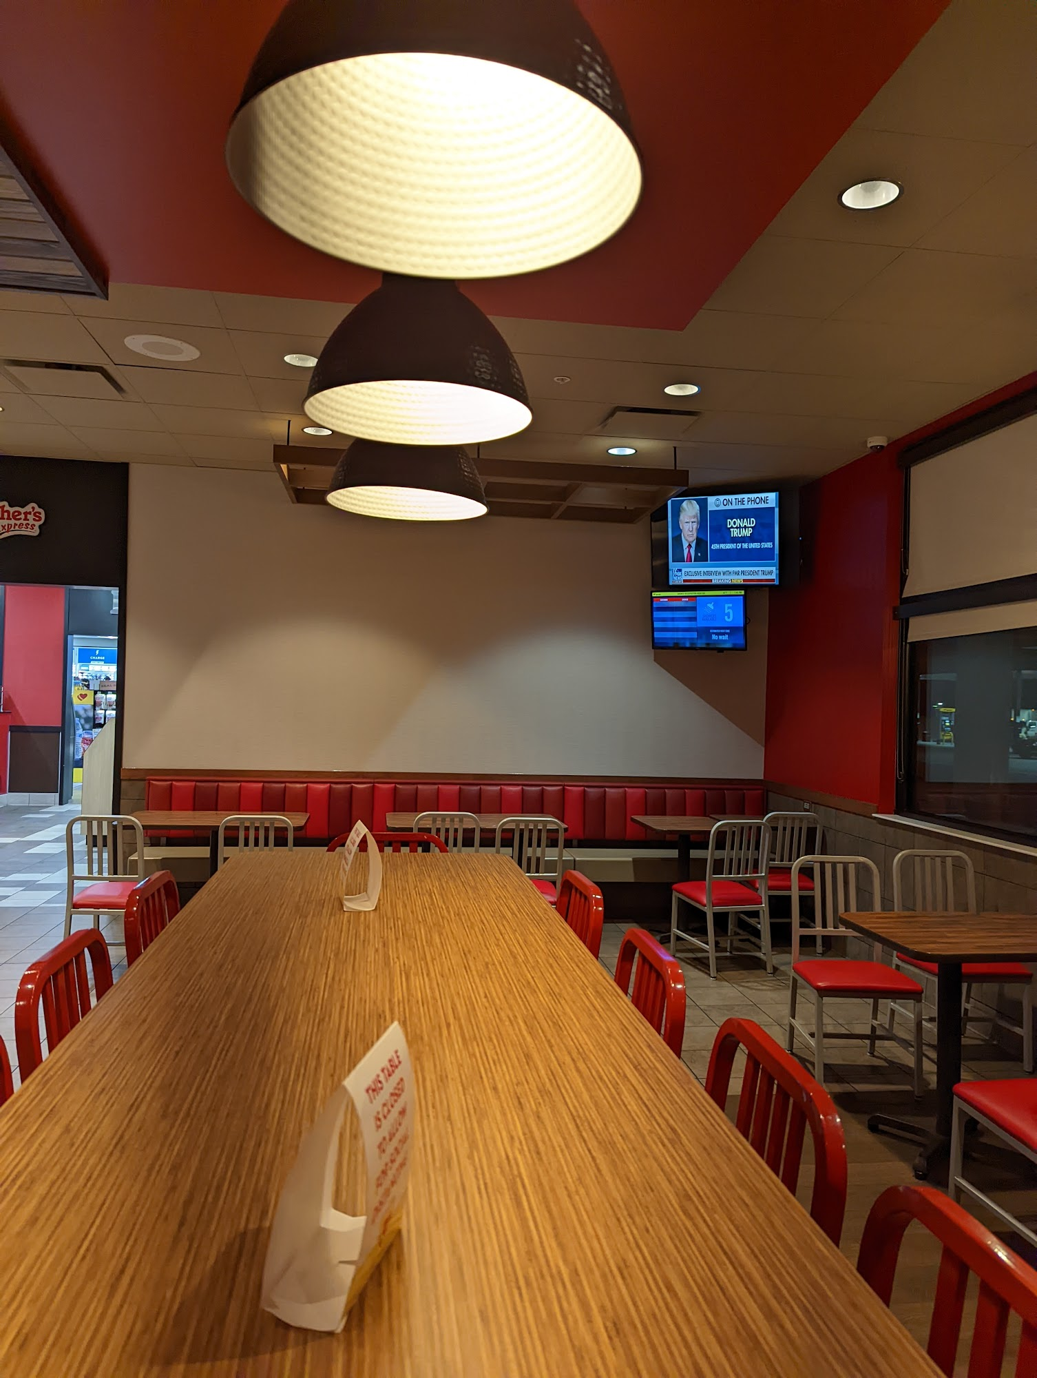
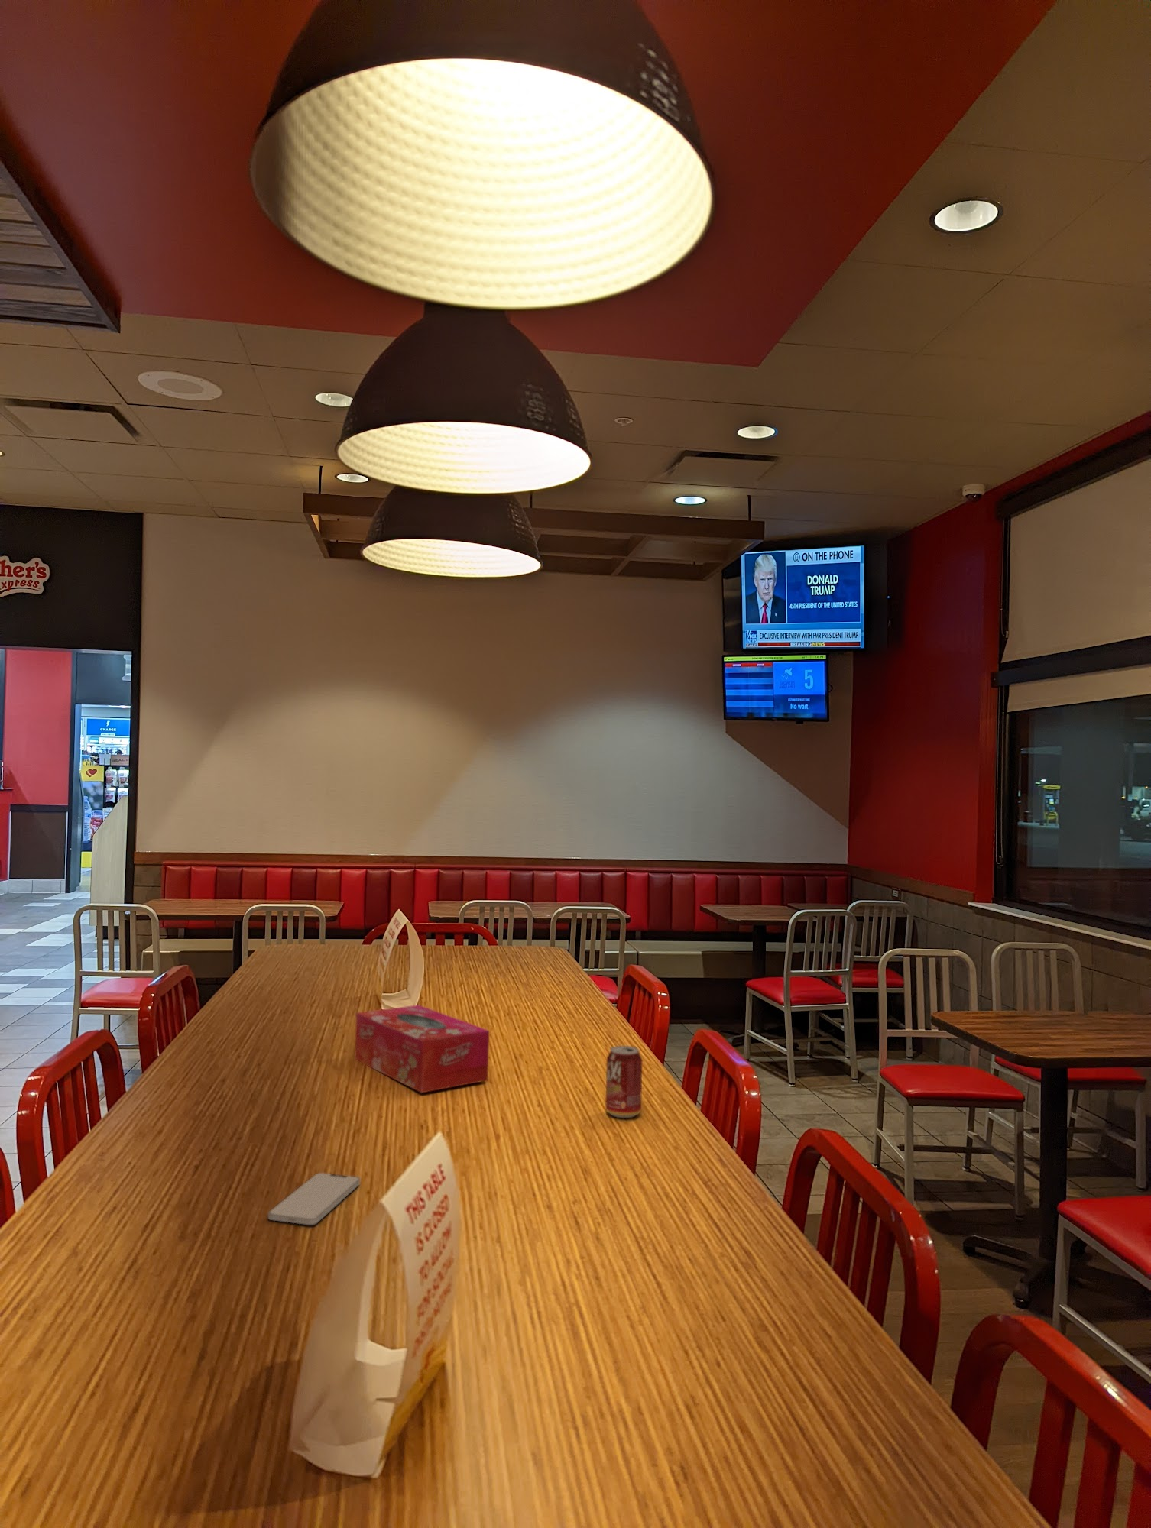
+ pop (624, 1081)
+ tissue box (420, 1046)
+ smartphone (316, 1197)
